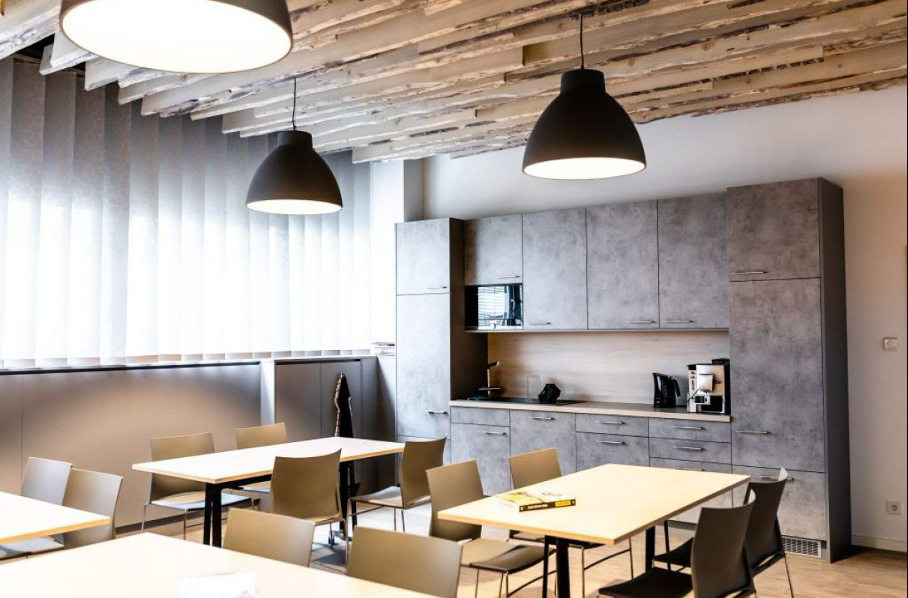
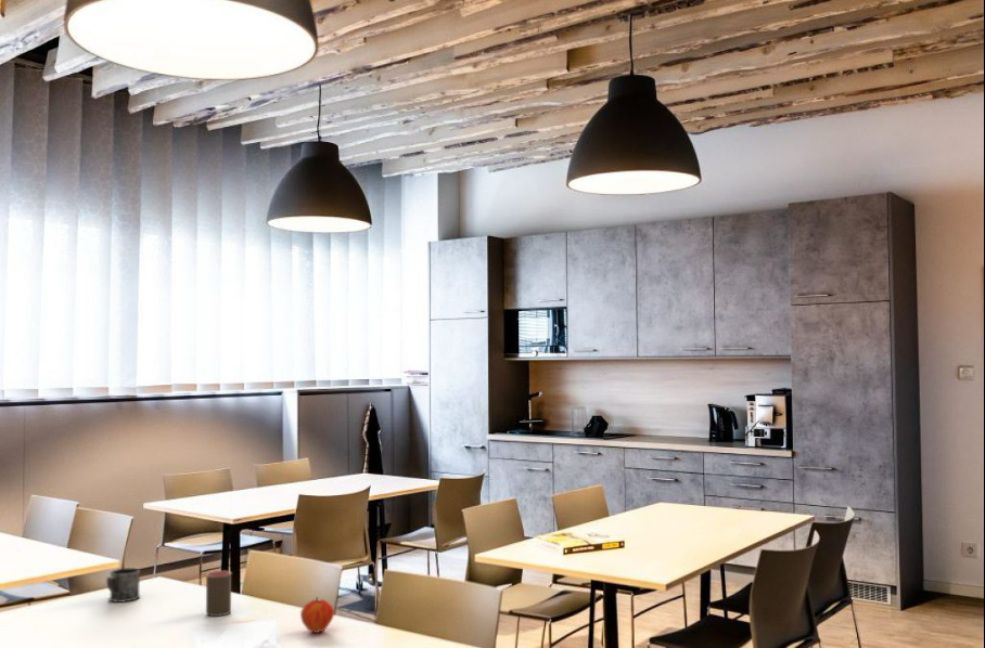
+ fruit (317, 613)
+ mug (121, 585)
+ cup (218, 593)
